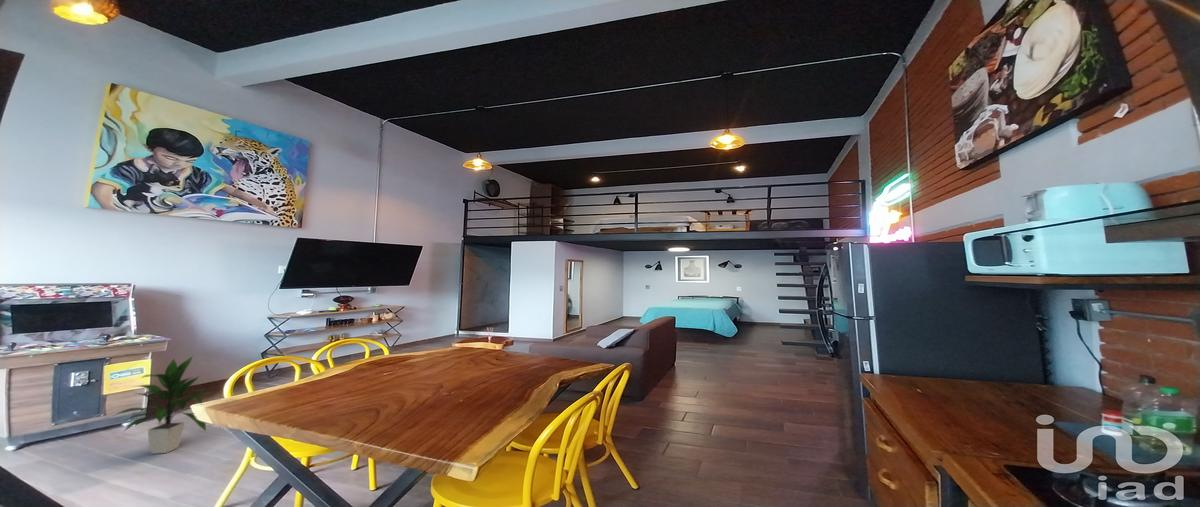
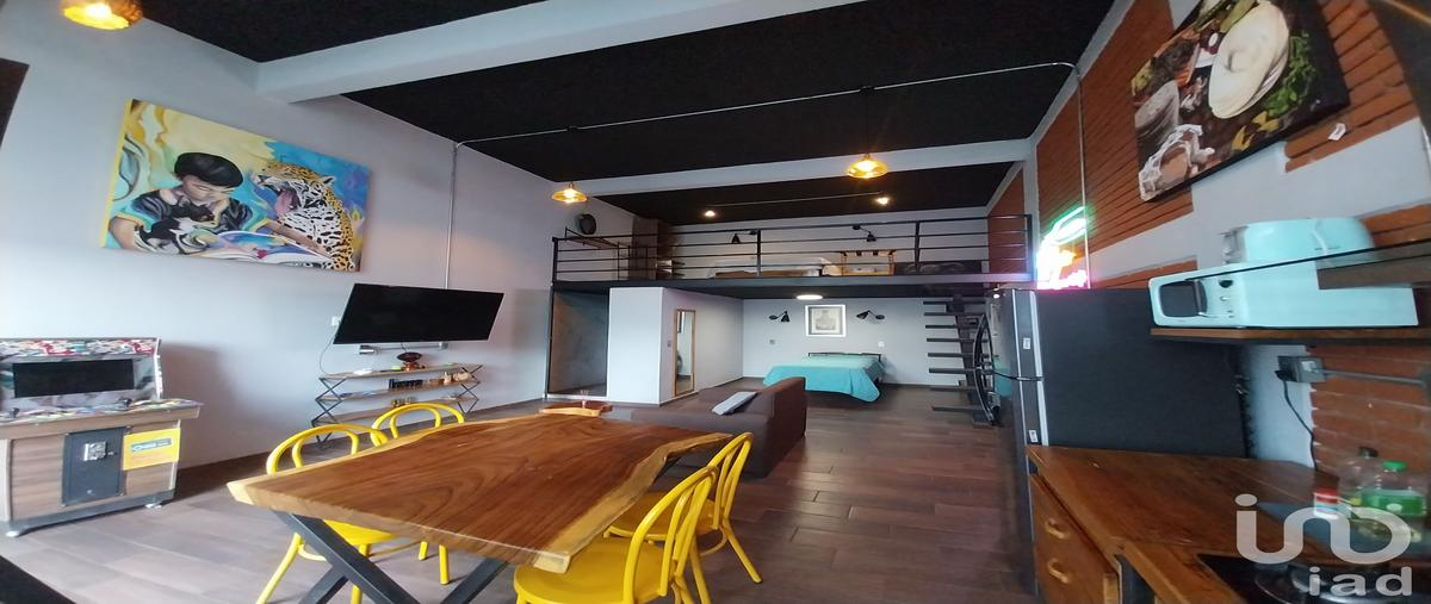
- indoor plant (169, 405)
